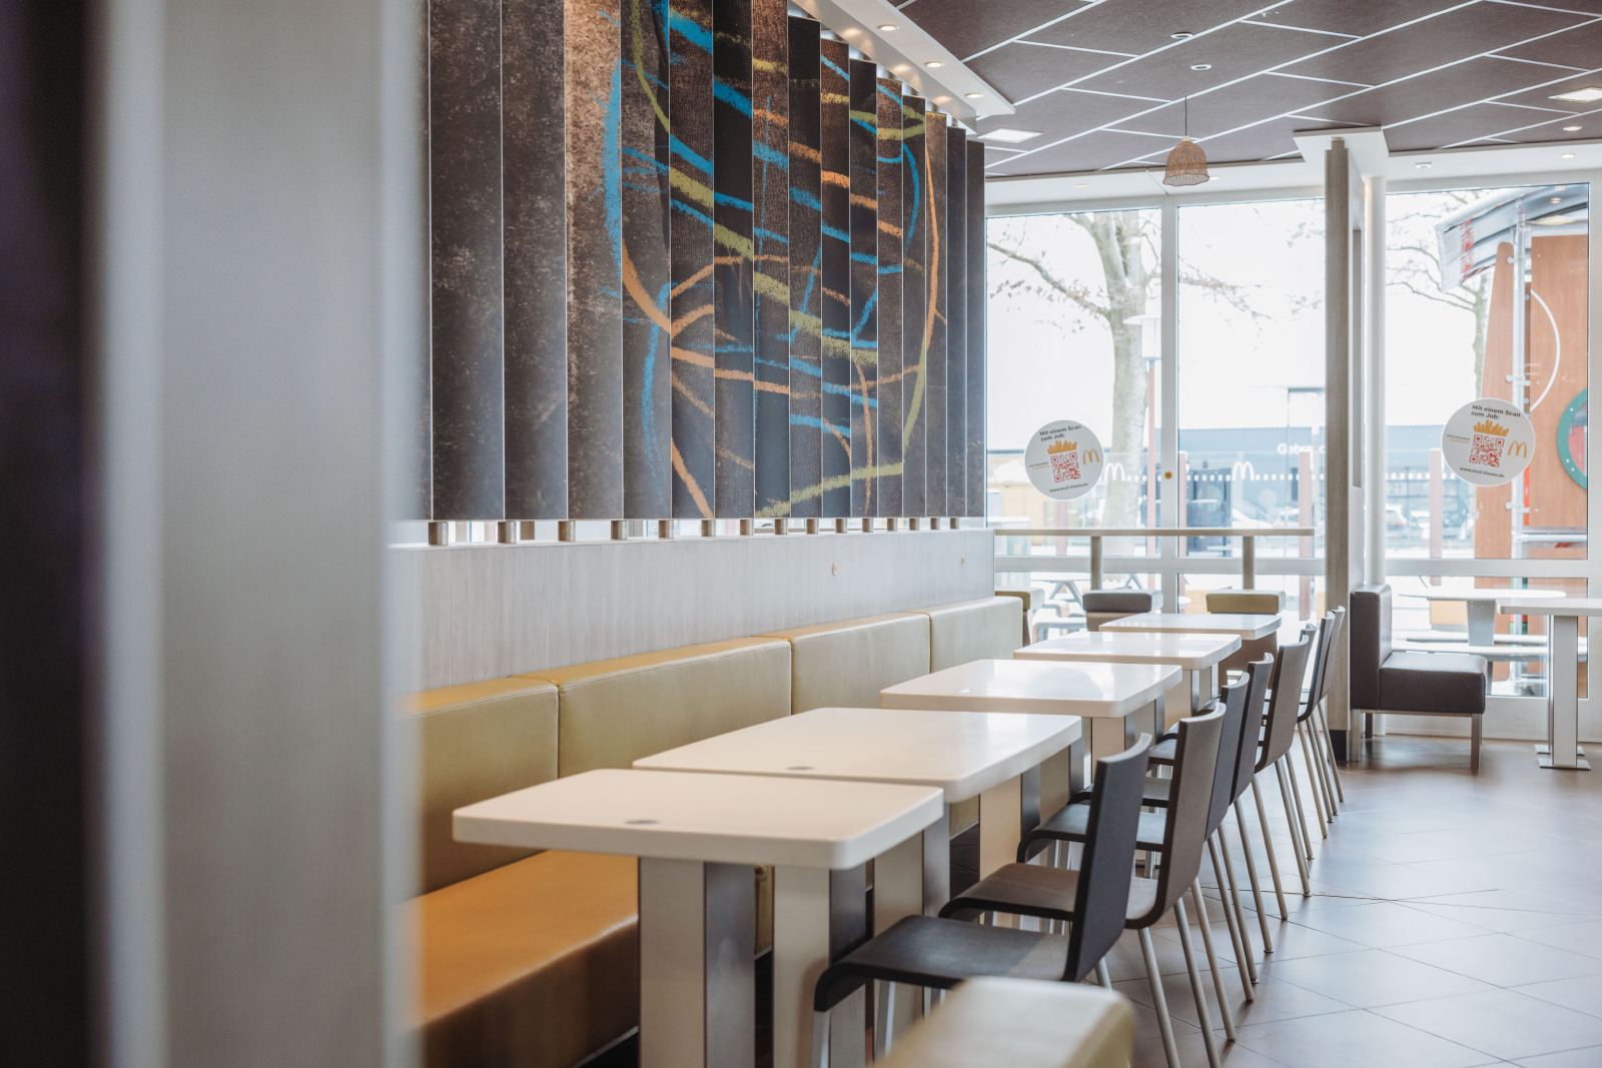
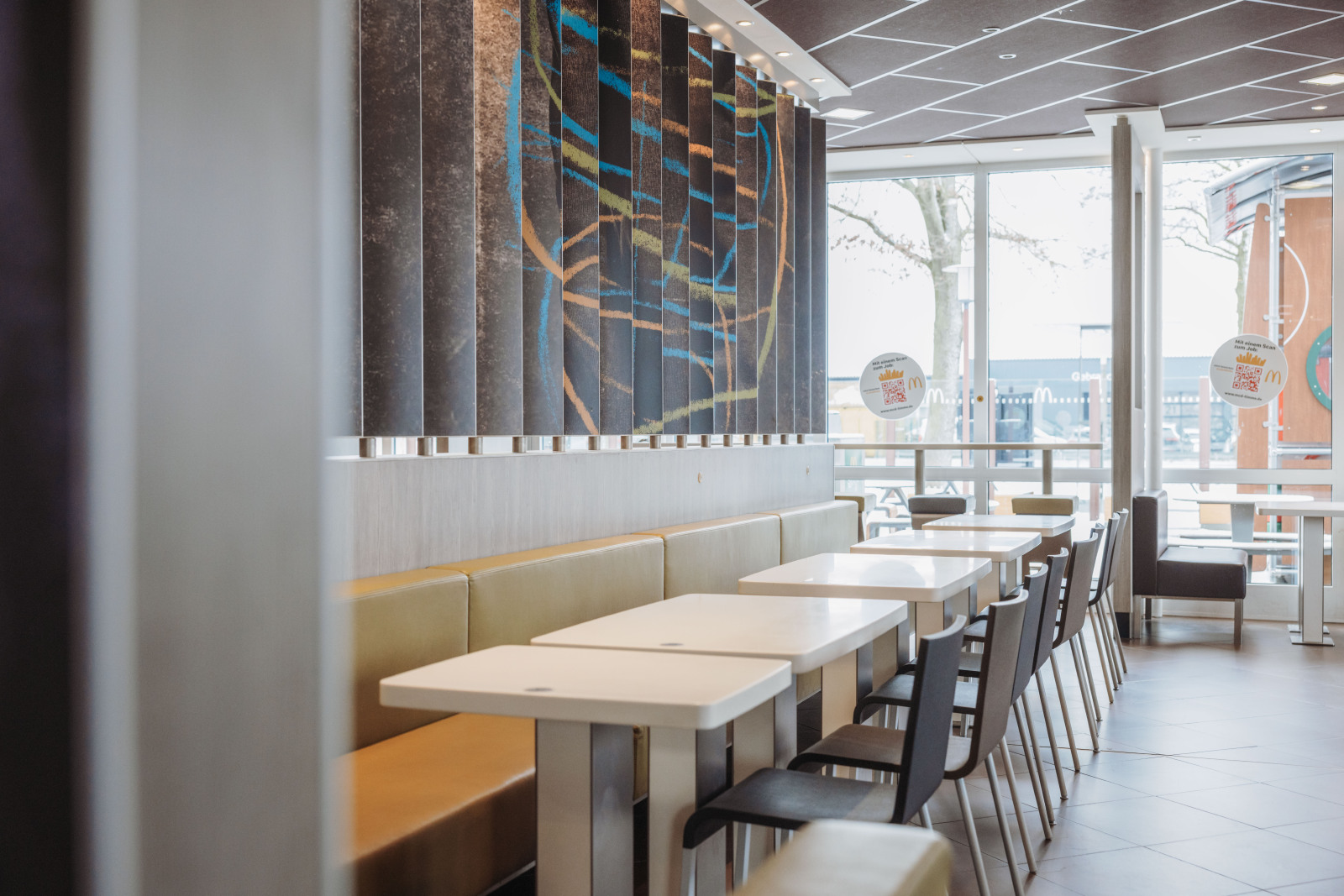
- pendant lamp (1186, 138)
